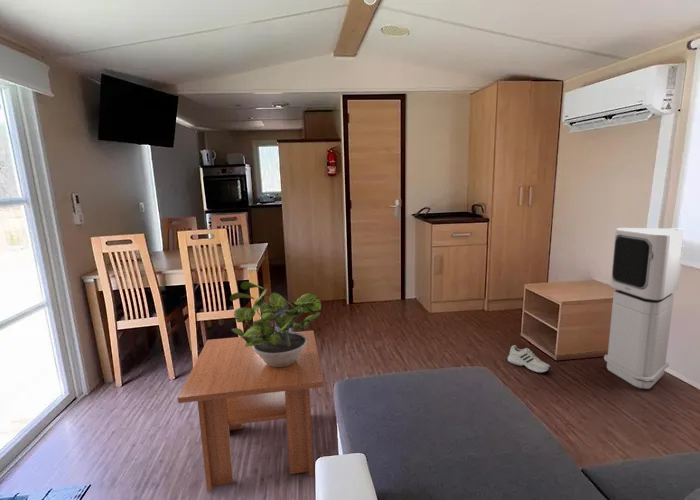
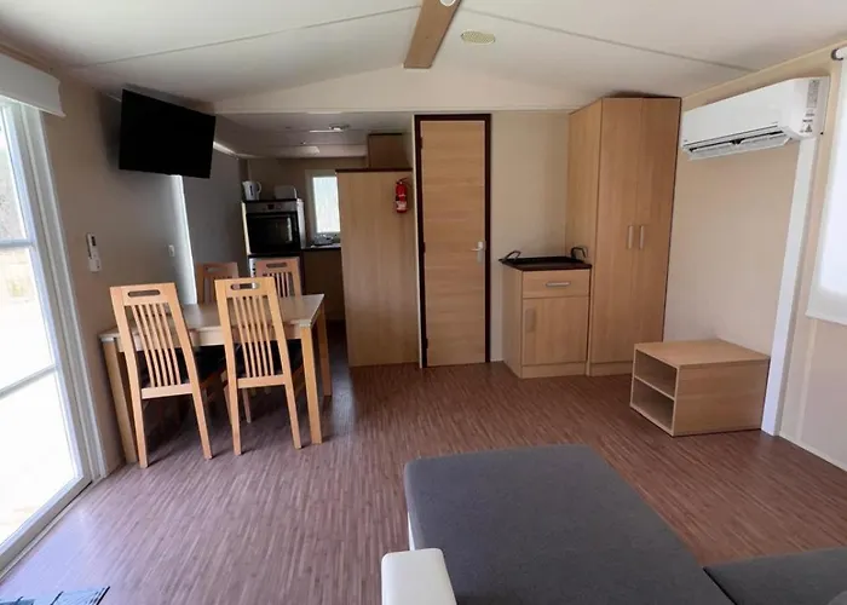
- potted plant (275, 321)
- shoe (529, 357)
- coffee table (261, 404)
- air purifier (649, 305)
